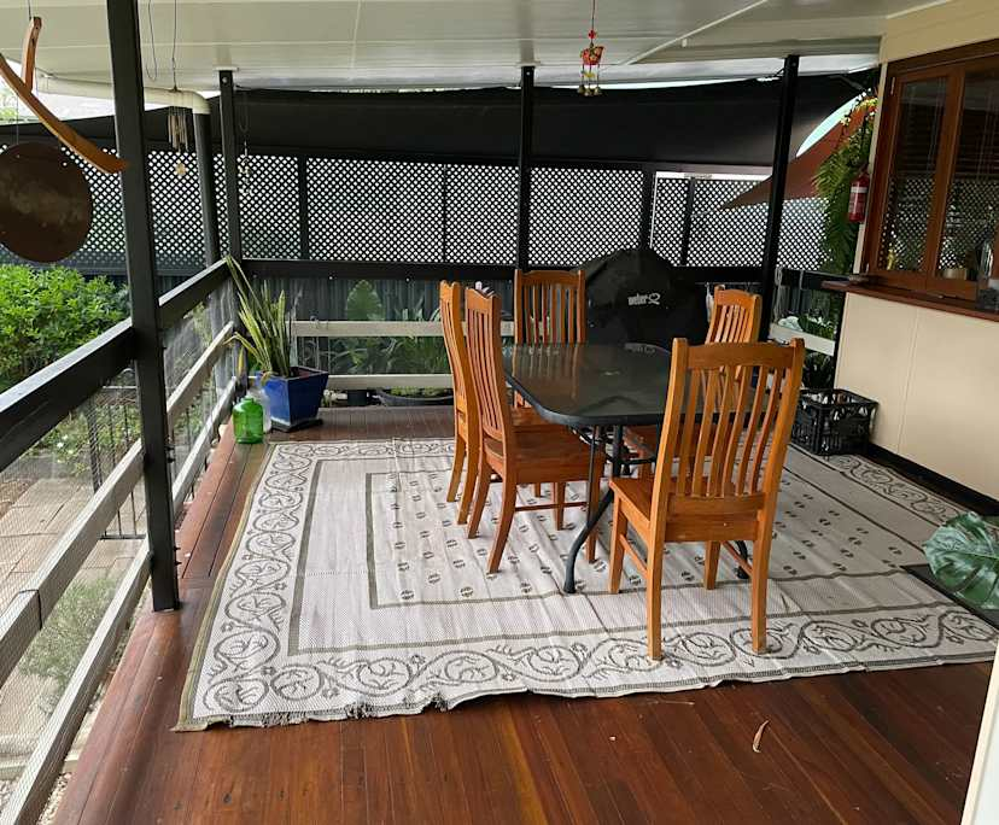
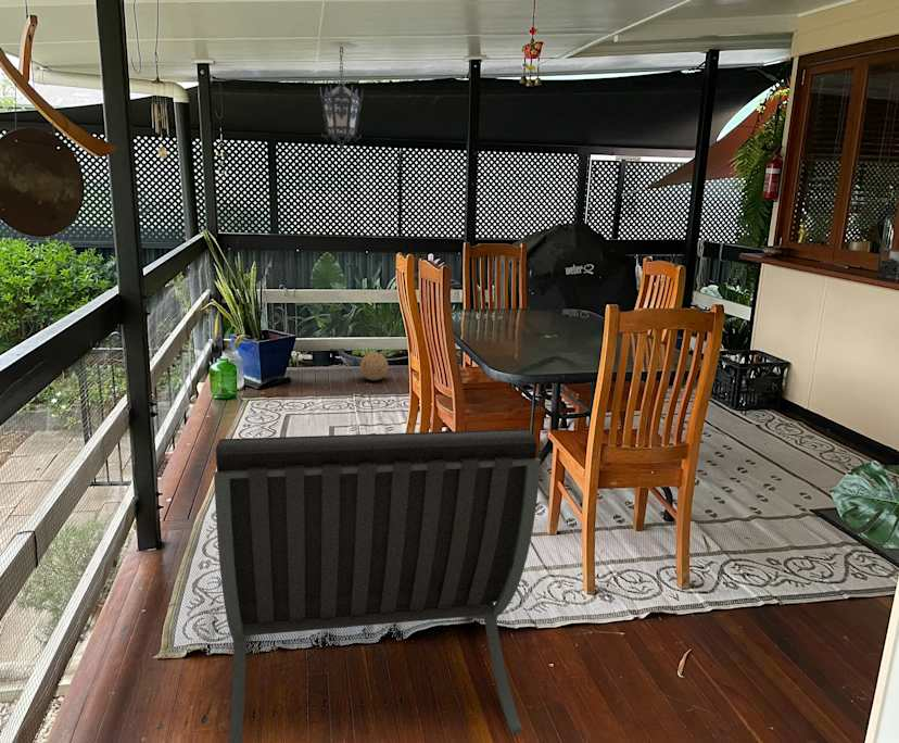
+ hanging lantern (341, 98)
+ decorative ball (373, 366)
+ lounge chair (367, 536)
